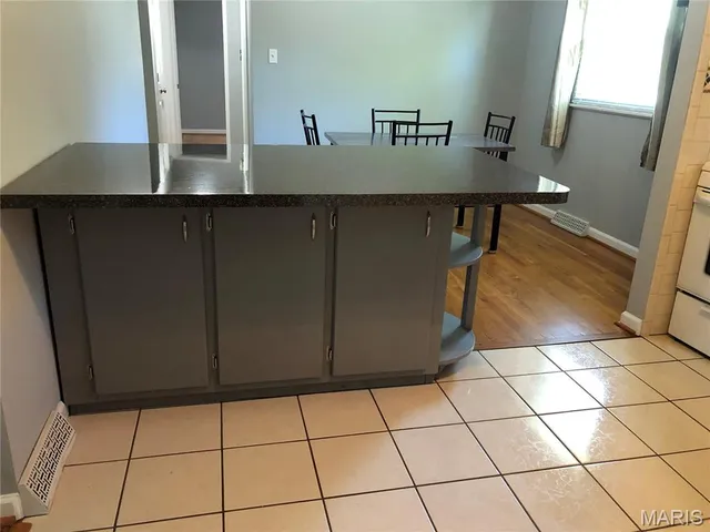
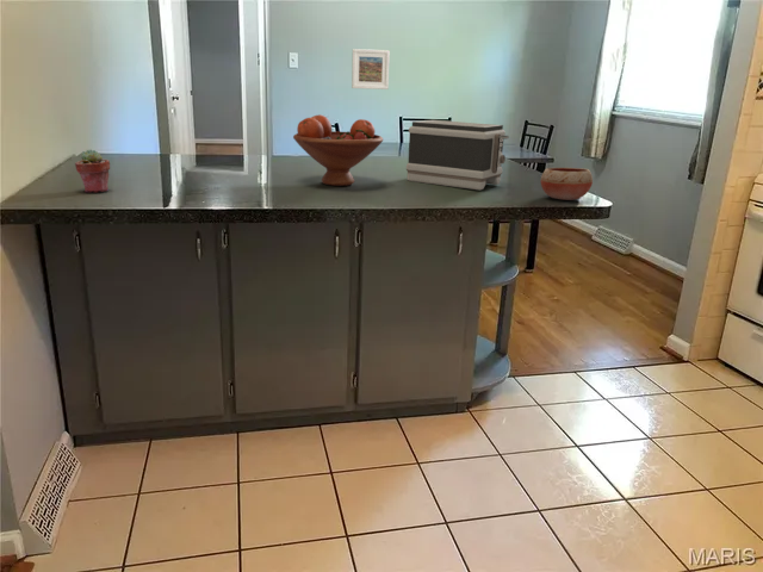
+ fruit bowl (337, 150)
+ bowl (565, 184)
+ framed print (370, 69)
+ potted succulent (93, 169)
+ toaster (460, 154)
